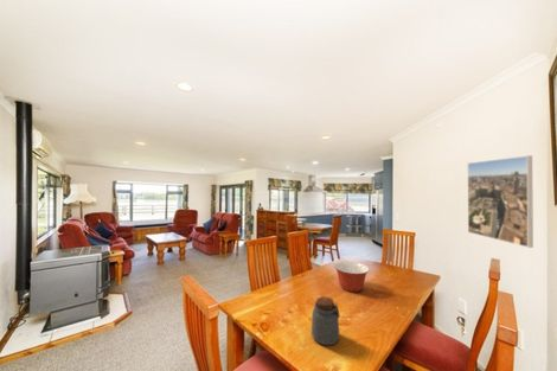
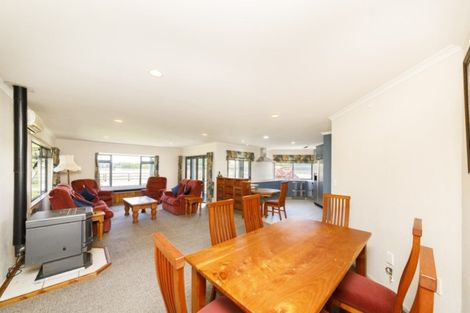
- mixing bowl (351, 277)
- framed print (495, 199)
- jar (325, 318)
